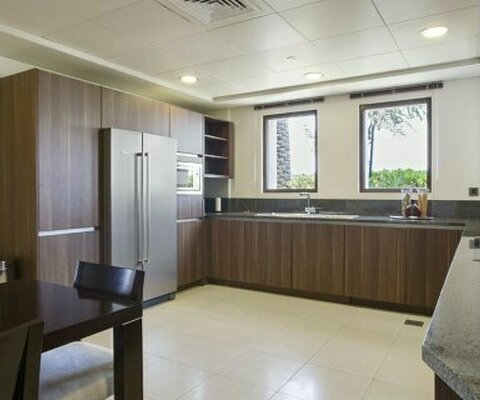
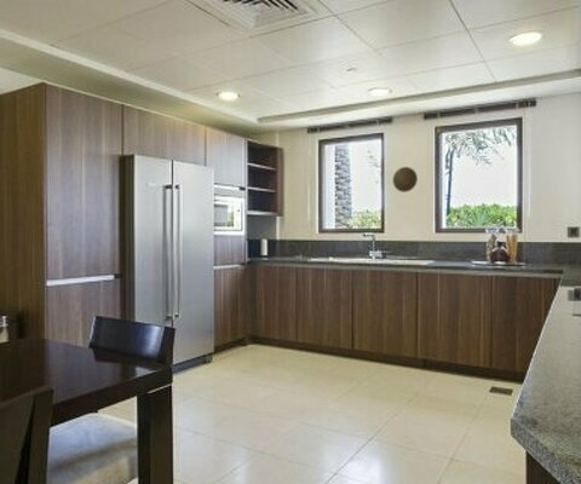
+ decorative plate (404, 179)
